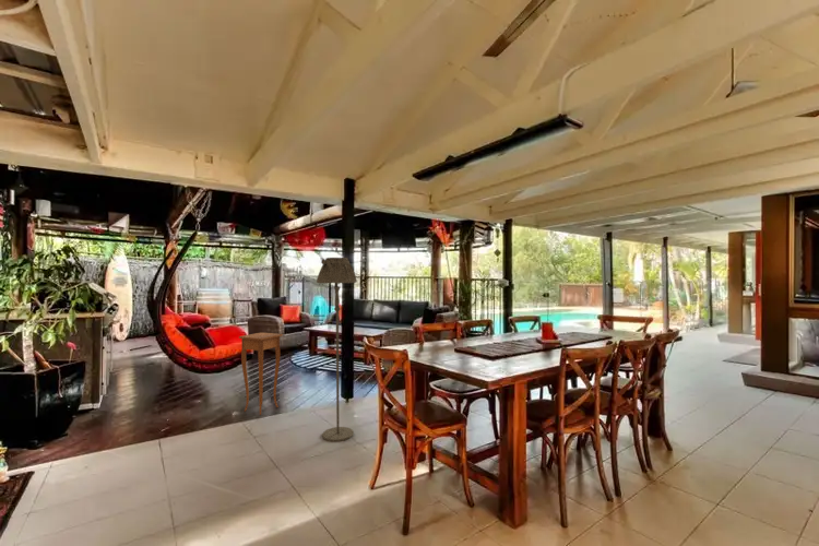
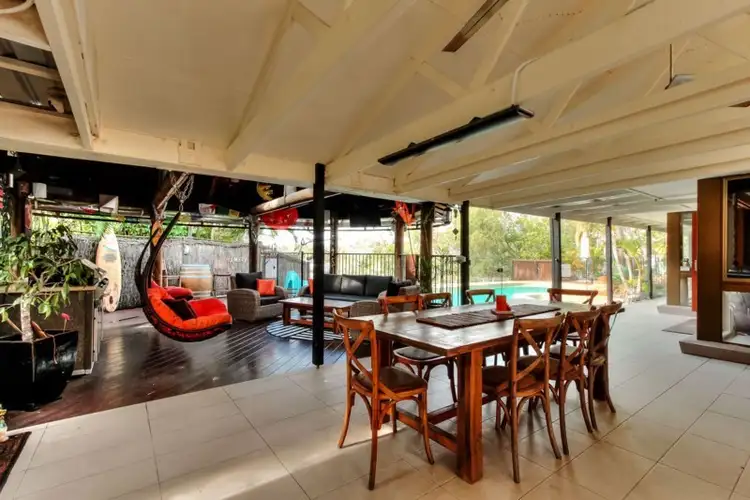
- floor lamp (336, 346)
- side table (261, 371)
